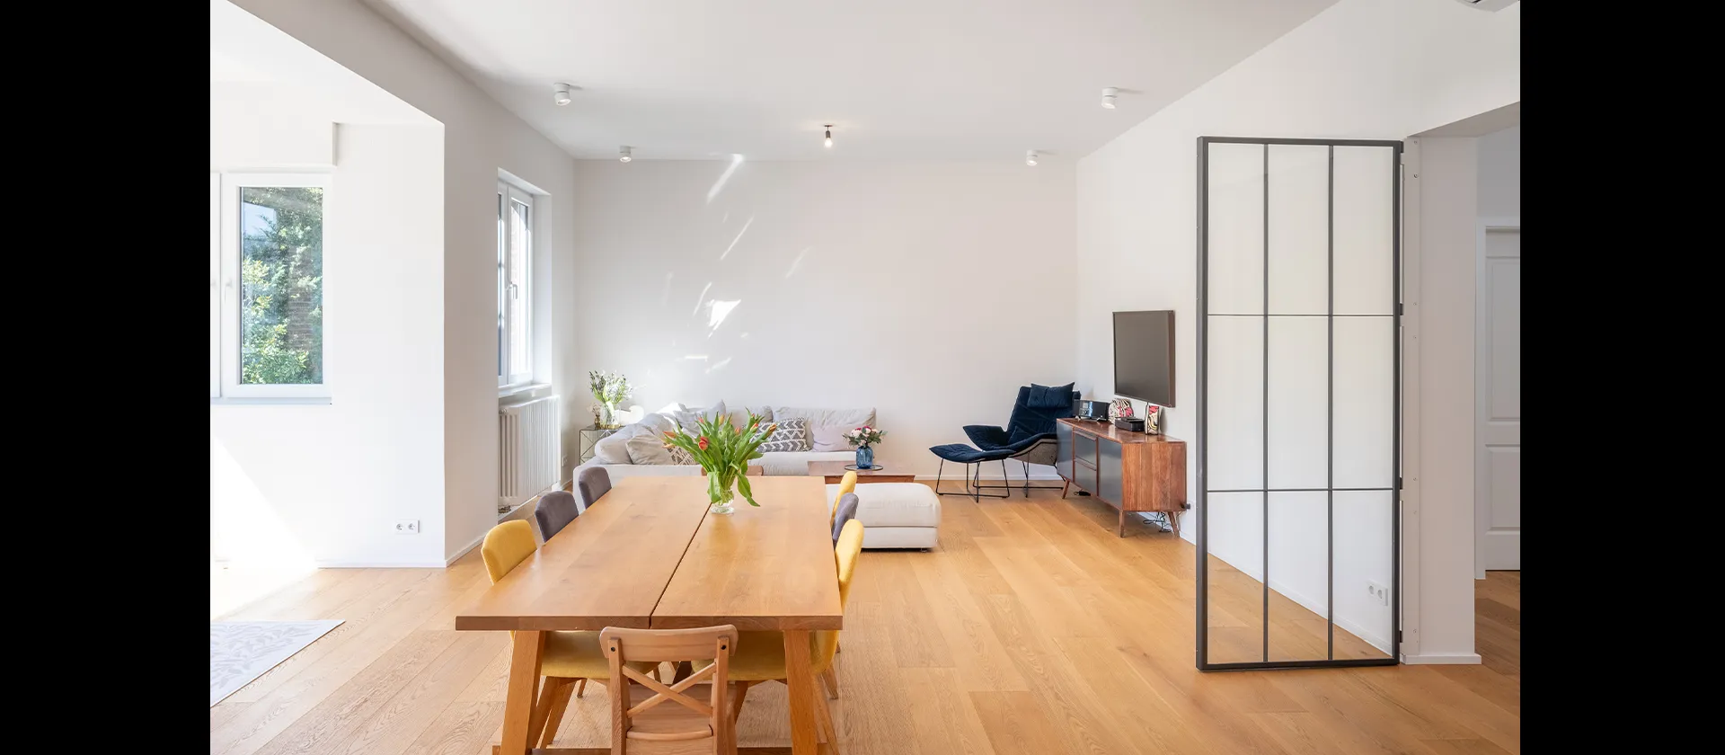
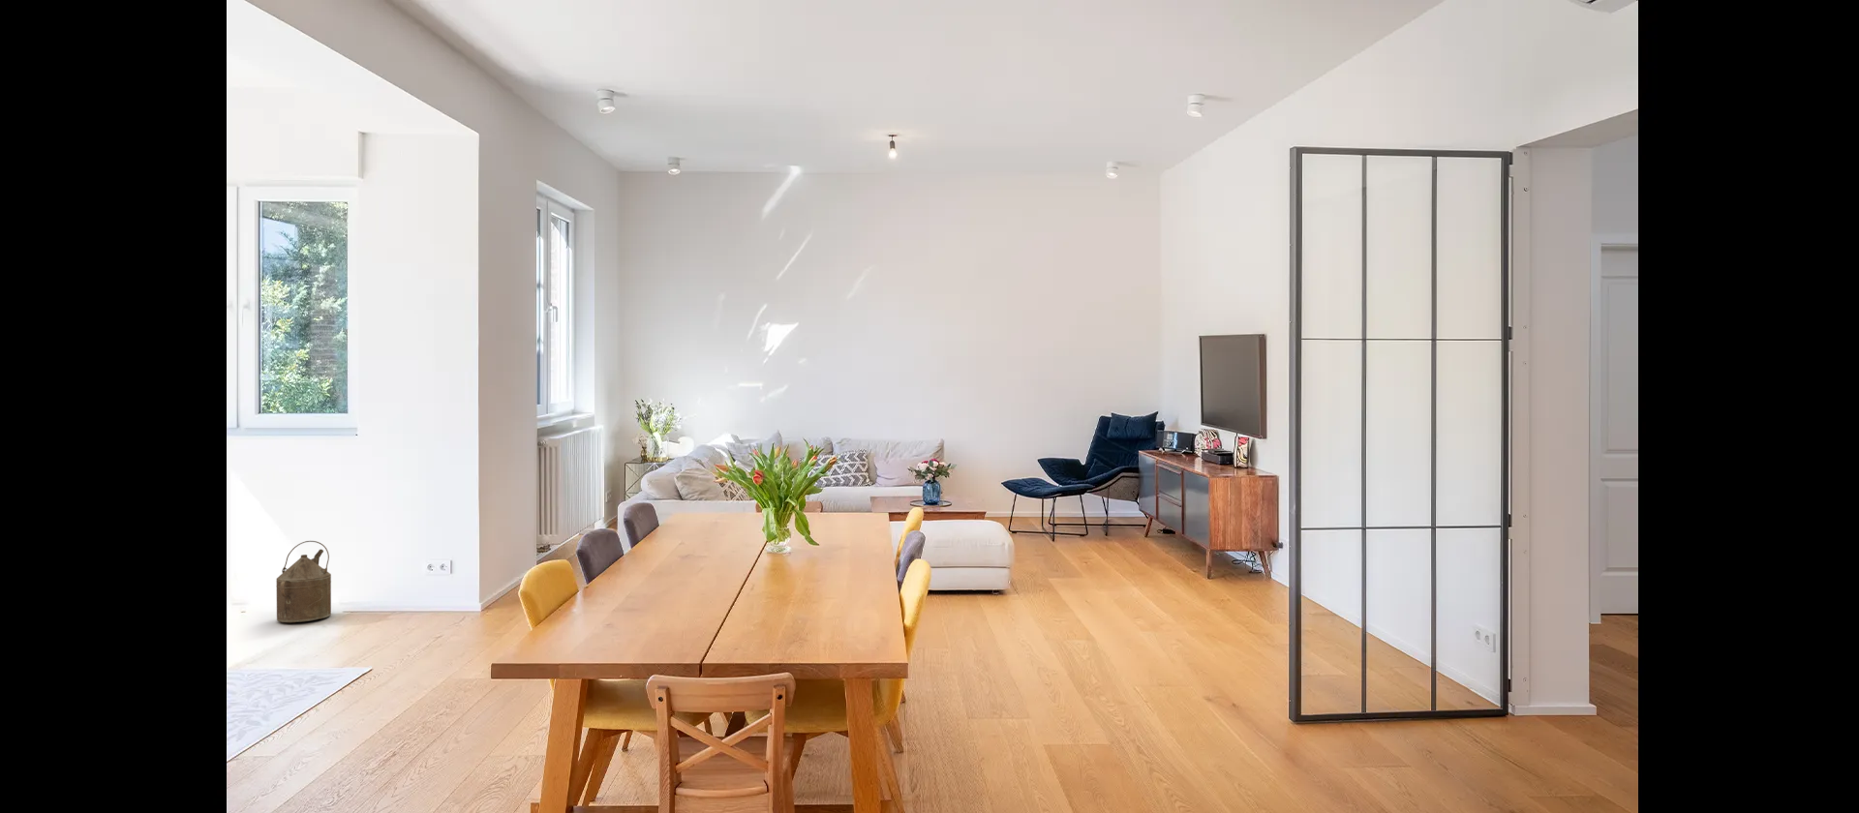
+ watering can (302, 580)
